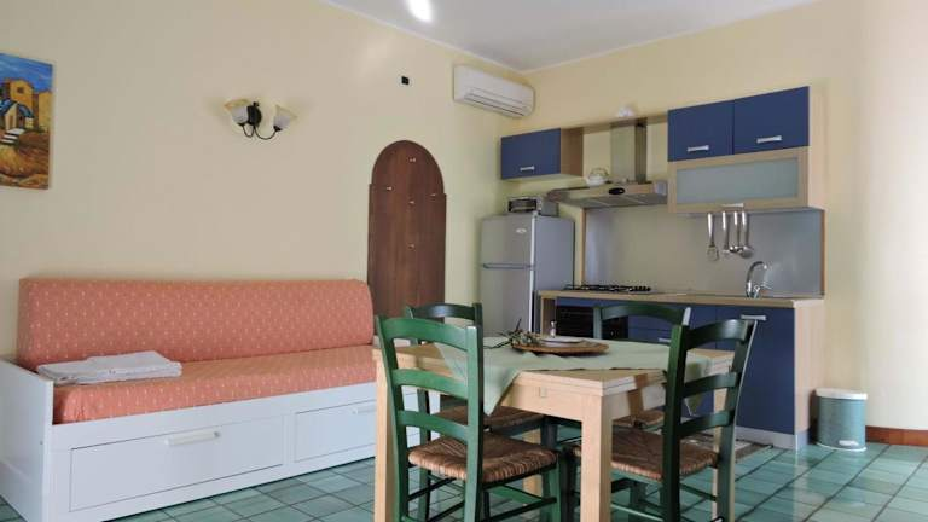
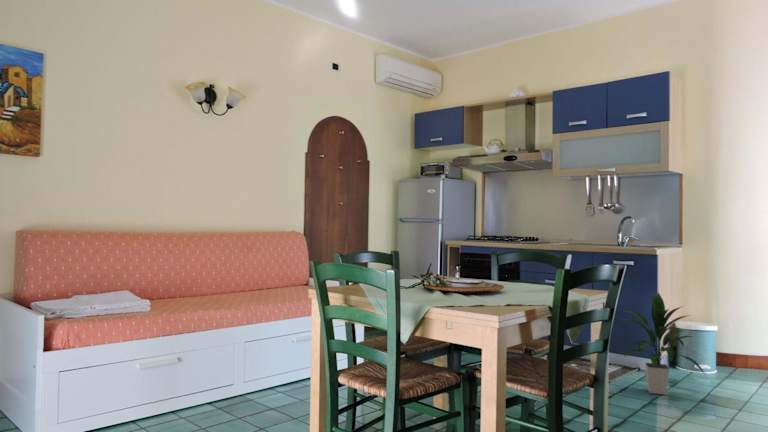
+ indoor plant (660, 342)
